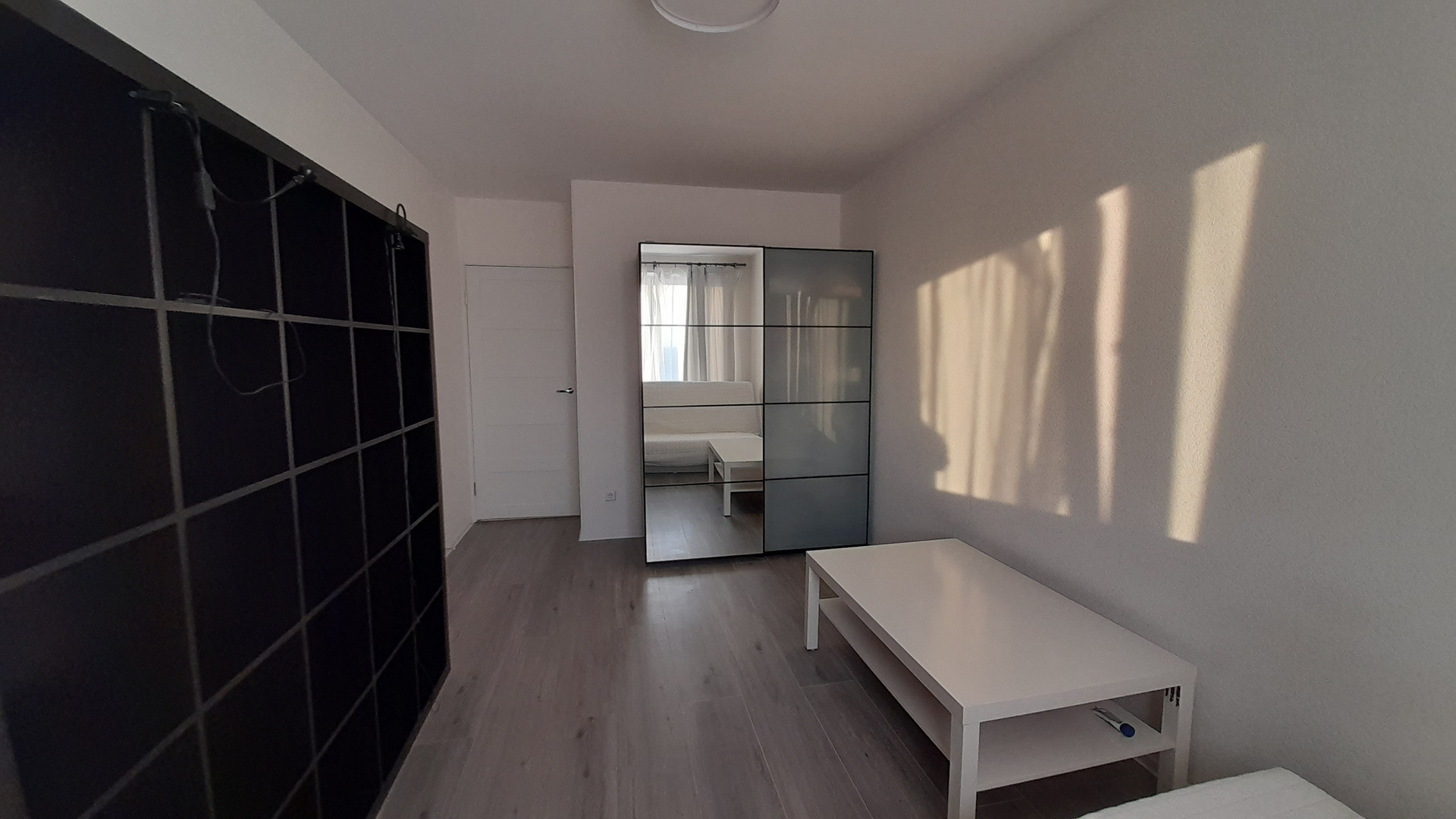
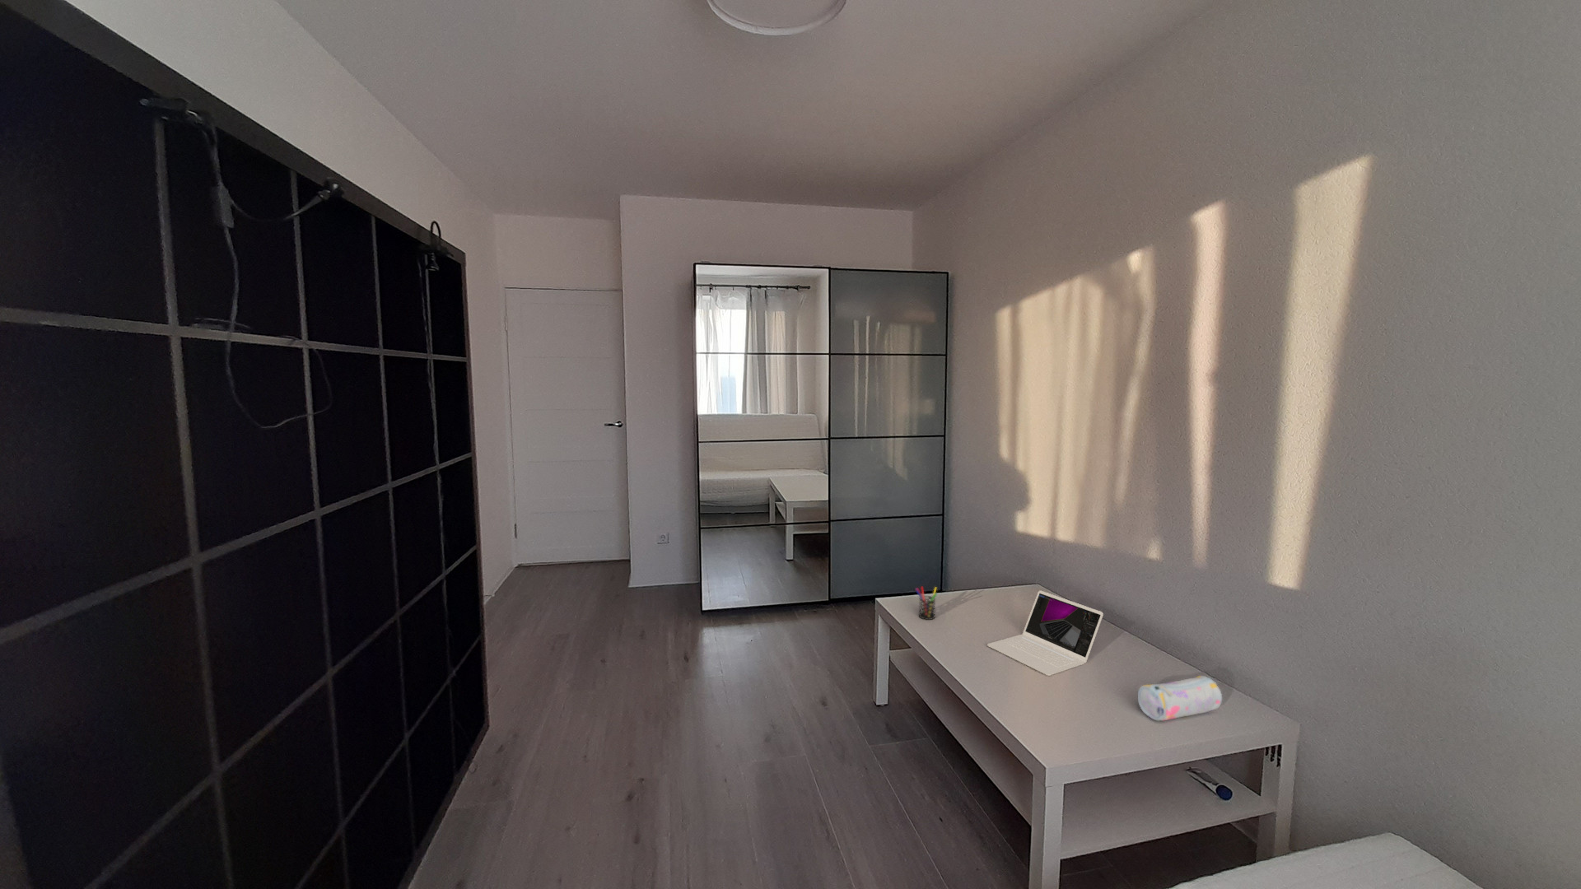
+ pen holder (928, 601)
+ laptop (1044, 626)
+ pencil case (1178, 697)
